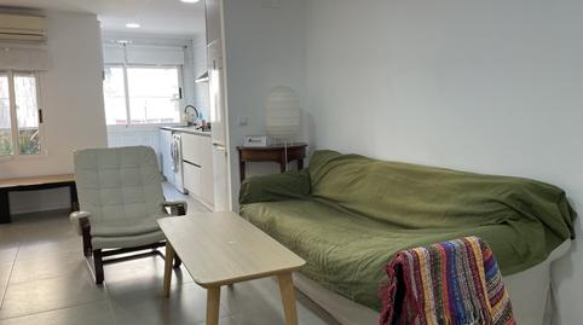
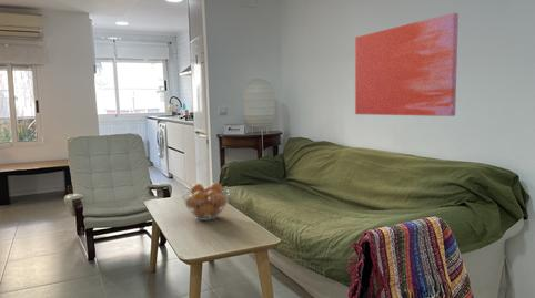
+ wall art (398, 71)
+ fruit basket (205, 201)
